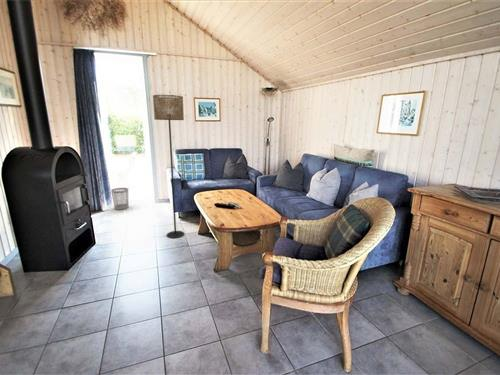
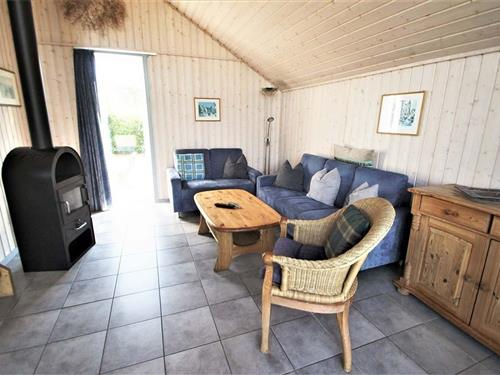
- floor lamp (172, 169)
- wastebasket (120, 199)
